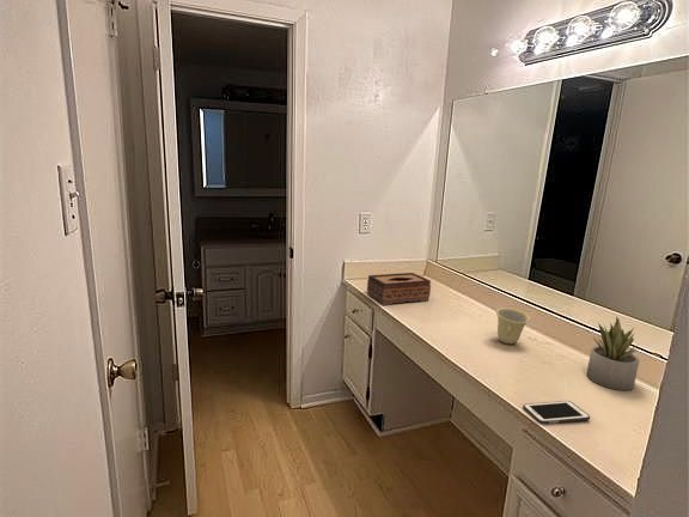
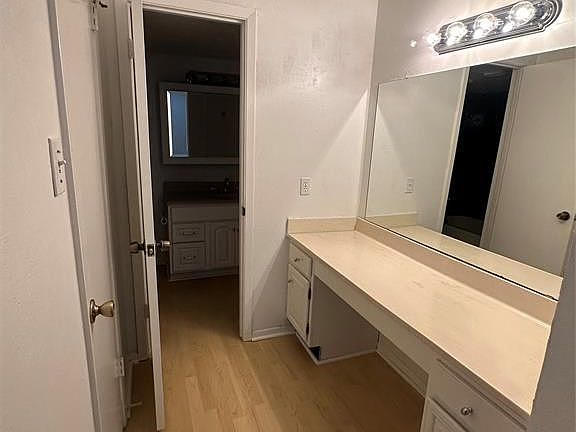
- succulent plant (615, 349)
- tissue box (398, 287)
- cup (511, 327)
- cell phone (555, 412)
